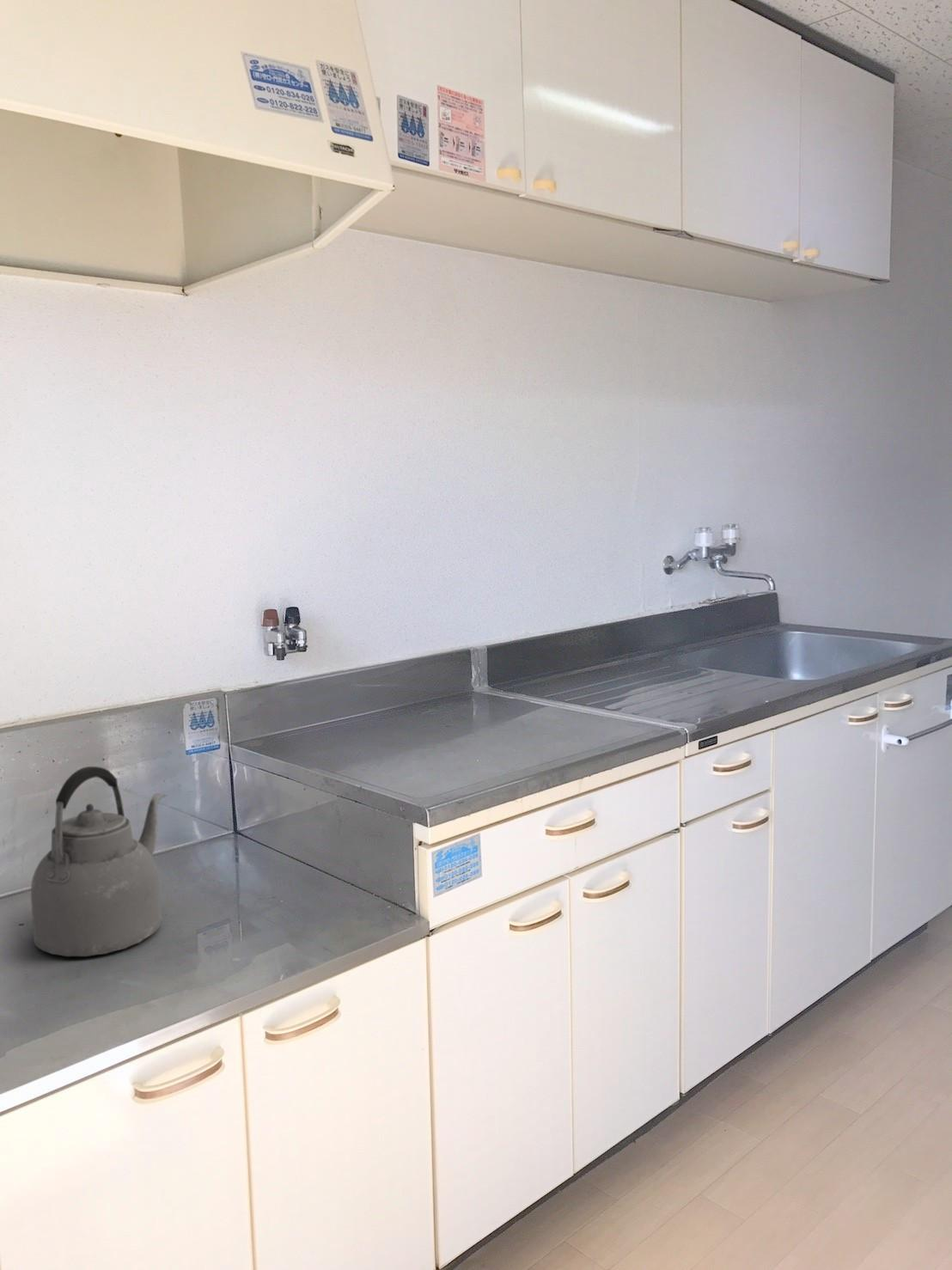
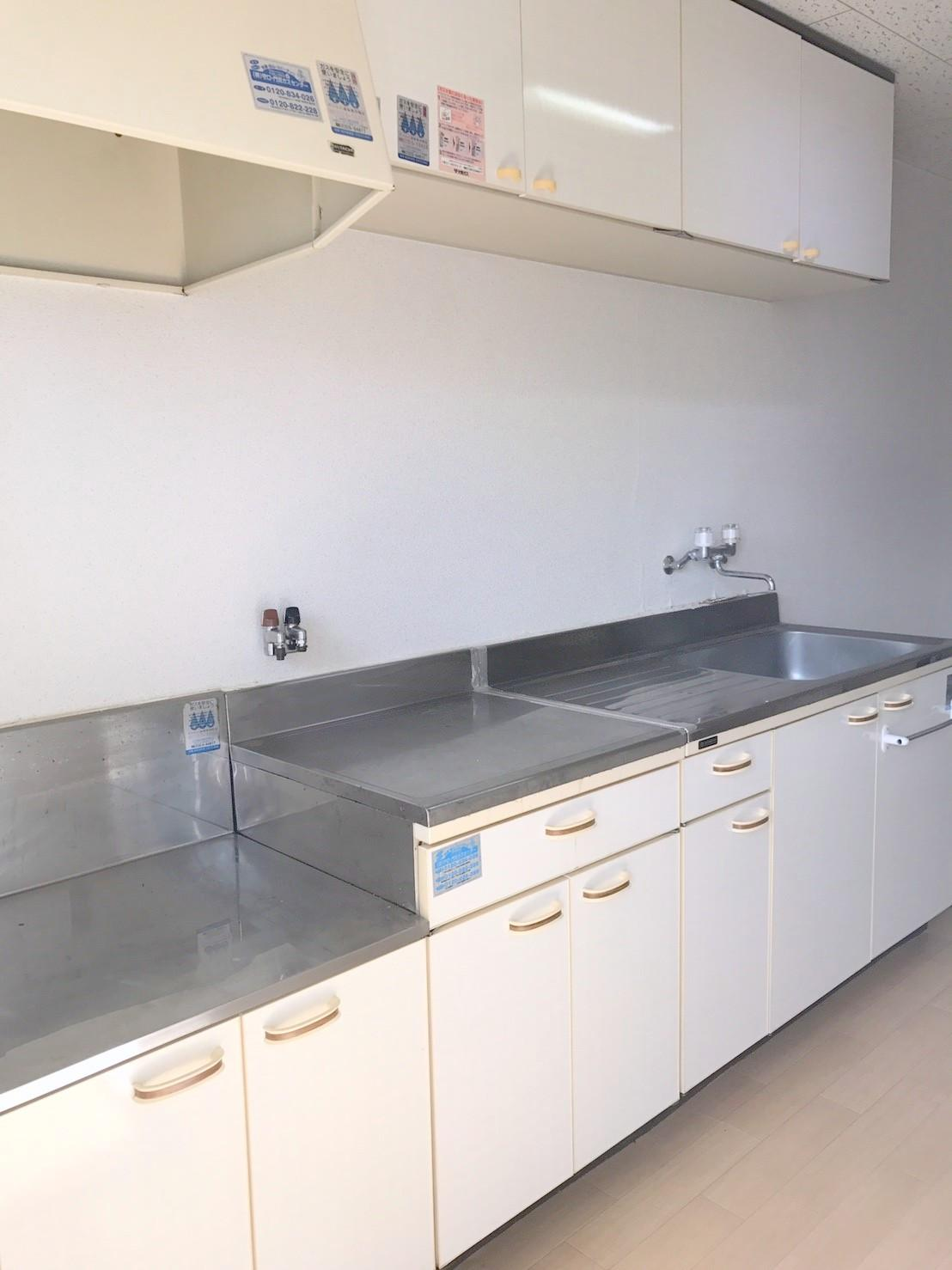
- kettle (112, 841)
